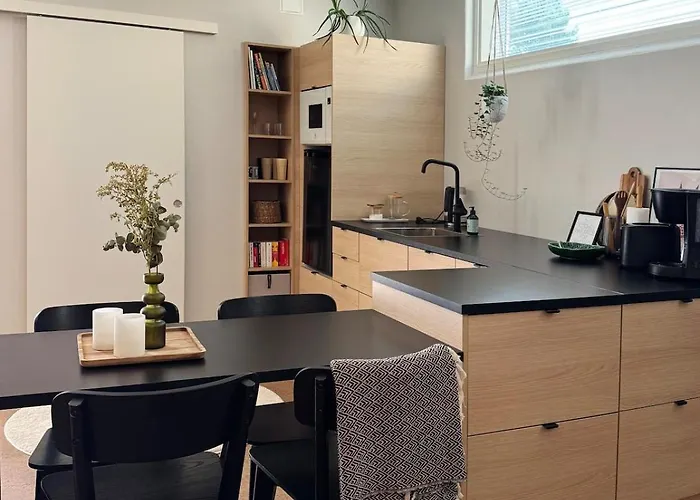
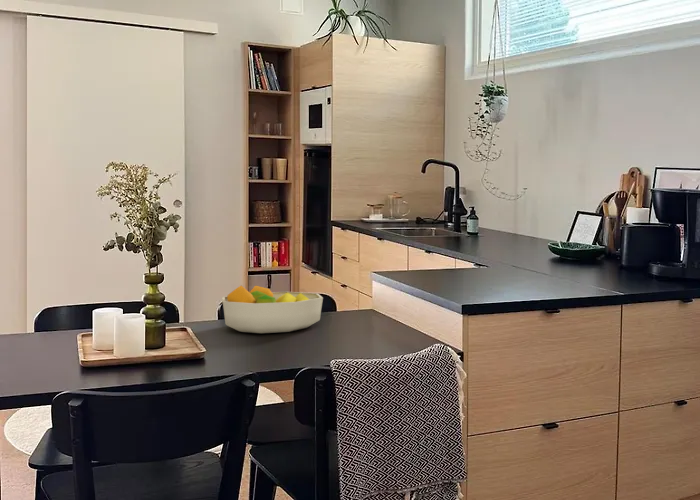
+ fruit bowl (272, 305)
